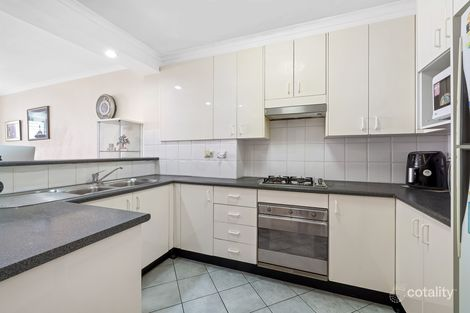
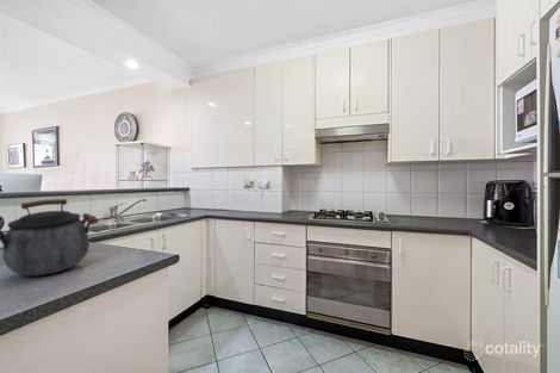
+ kettle (46, 235)
